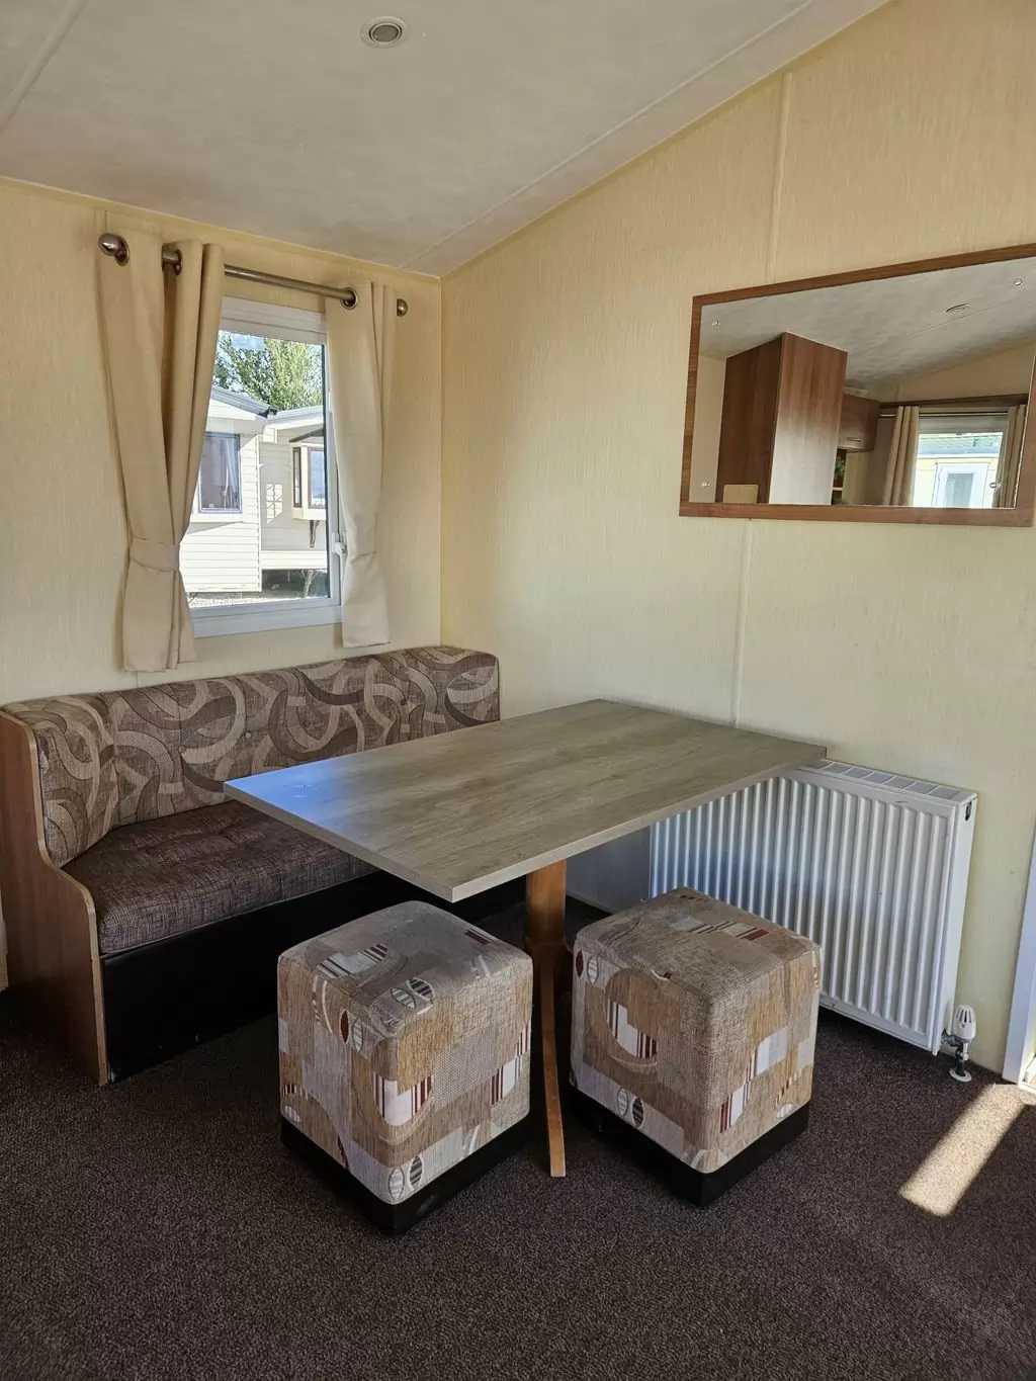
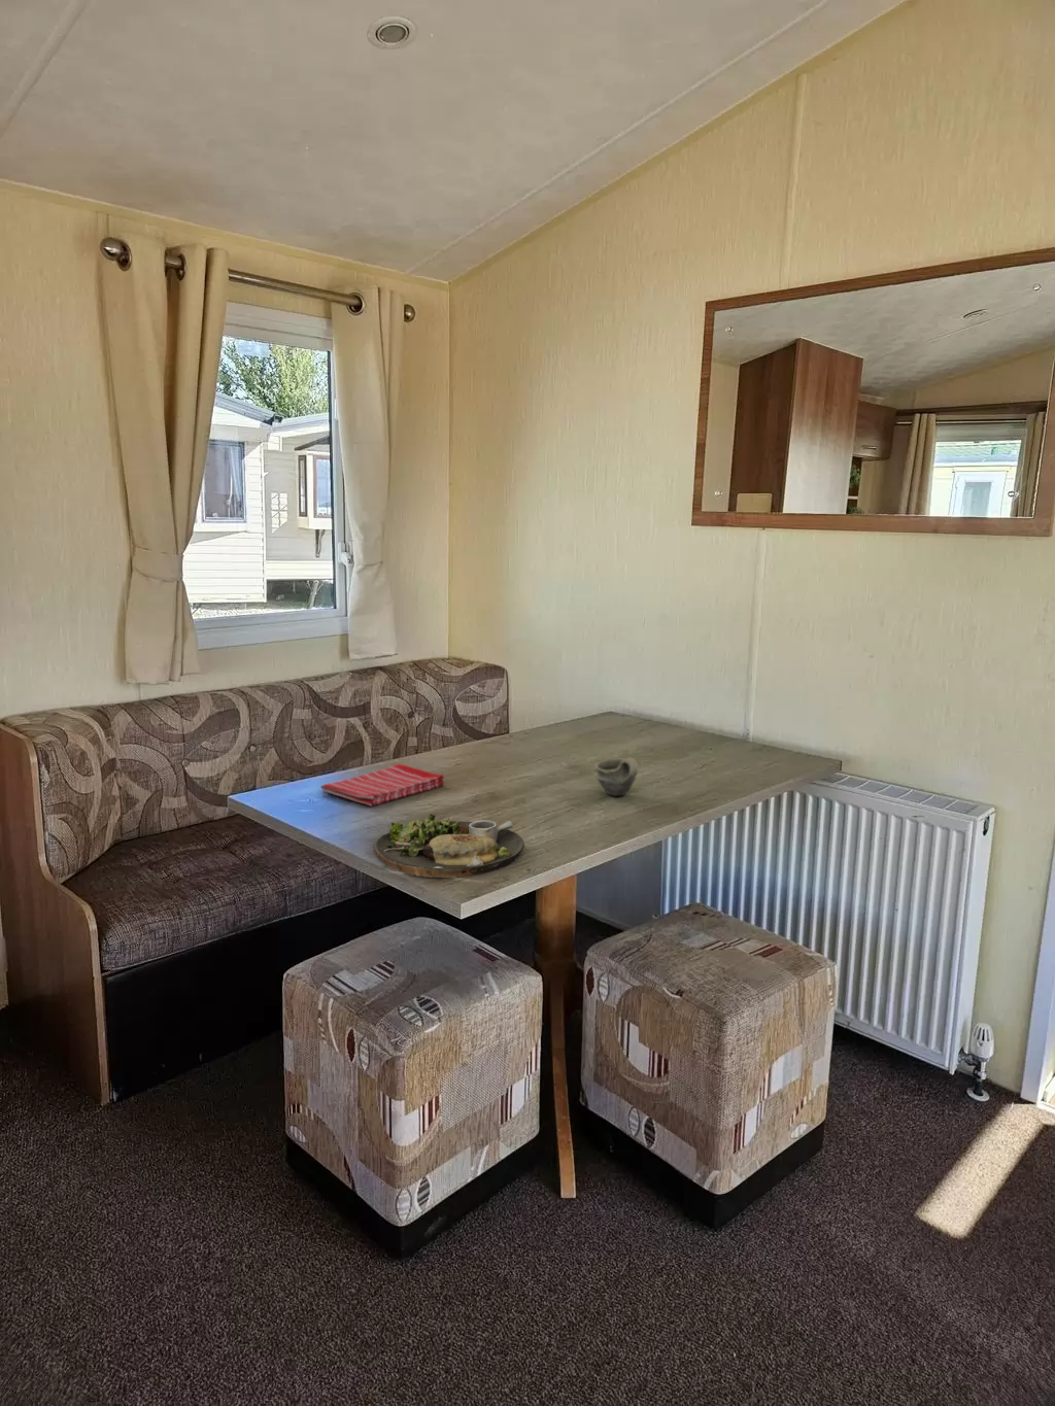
+ dinner plate (449, 834)
+ dish towel (385, 783)
+ cup (616, 773)
